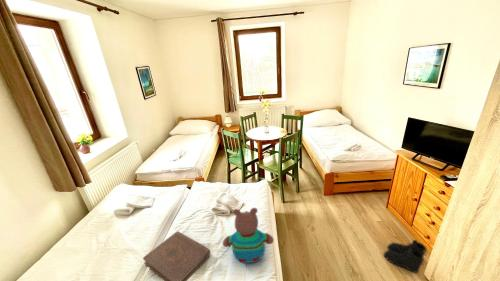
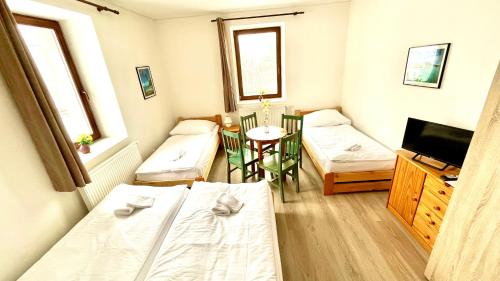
- teddy bear (247, 227)
- boots (405, 250)
- book (177, 256)
